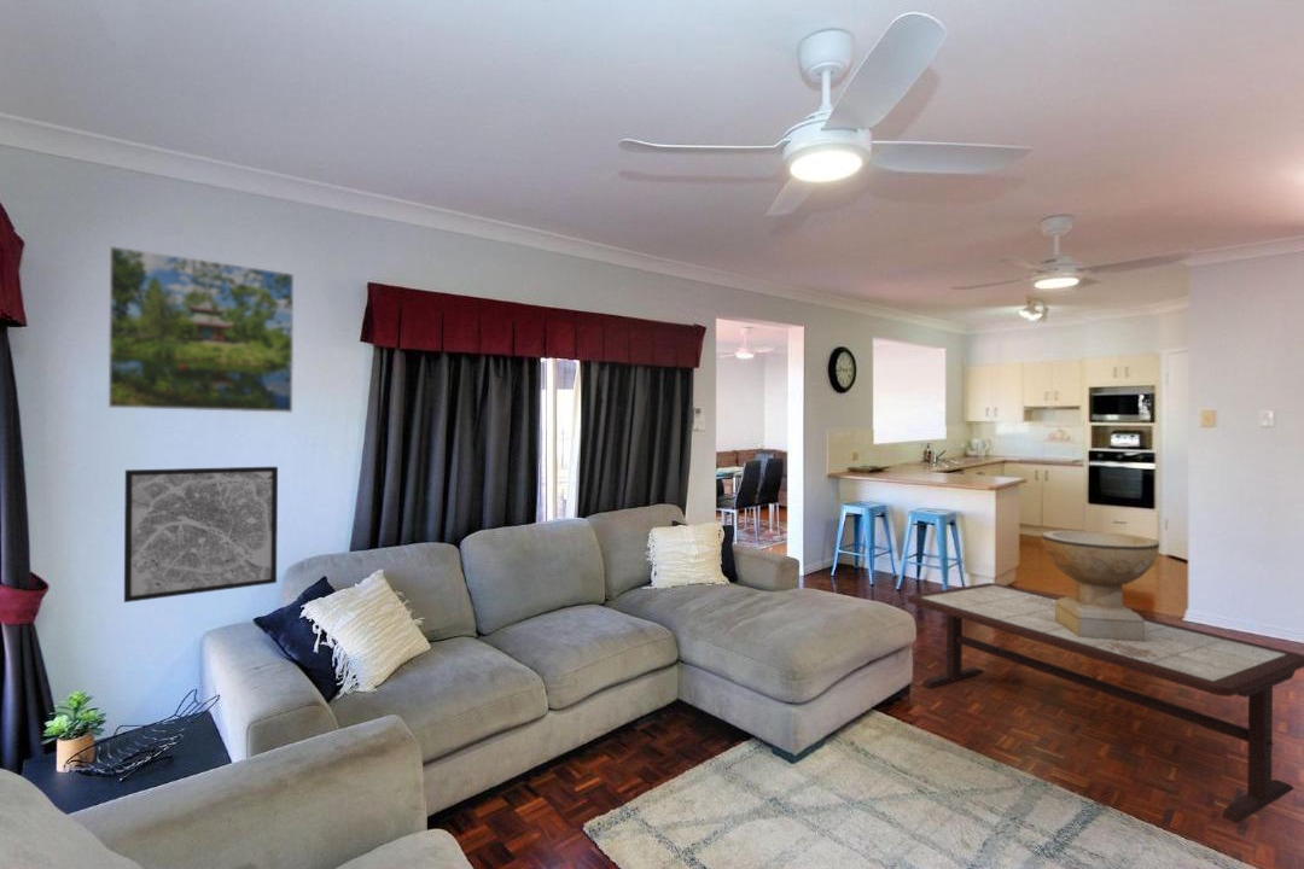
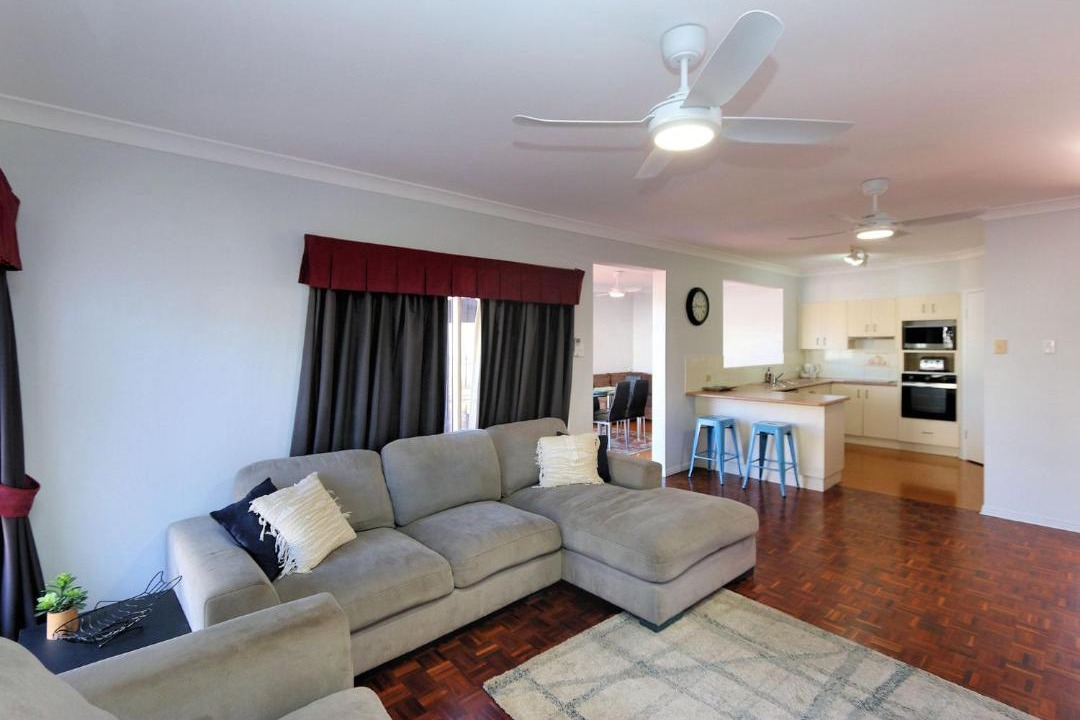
- decorative bowl (1096, 583)
- coffee table (1076, 675)
- wall art (205, 529)
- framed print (208, 336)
